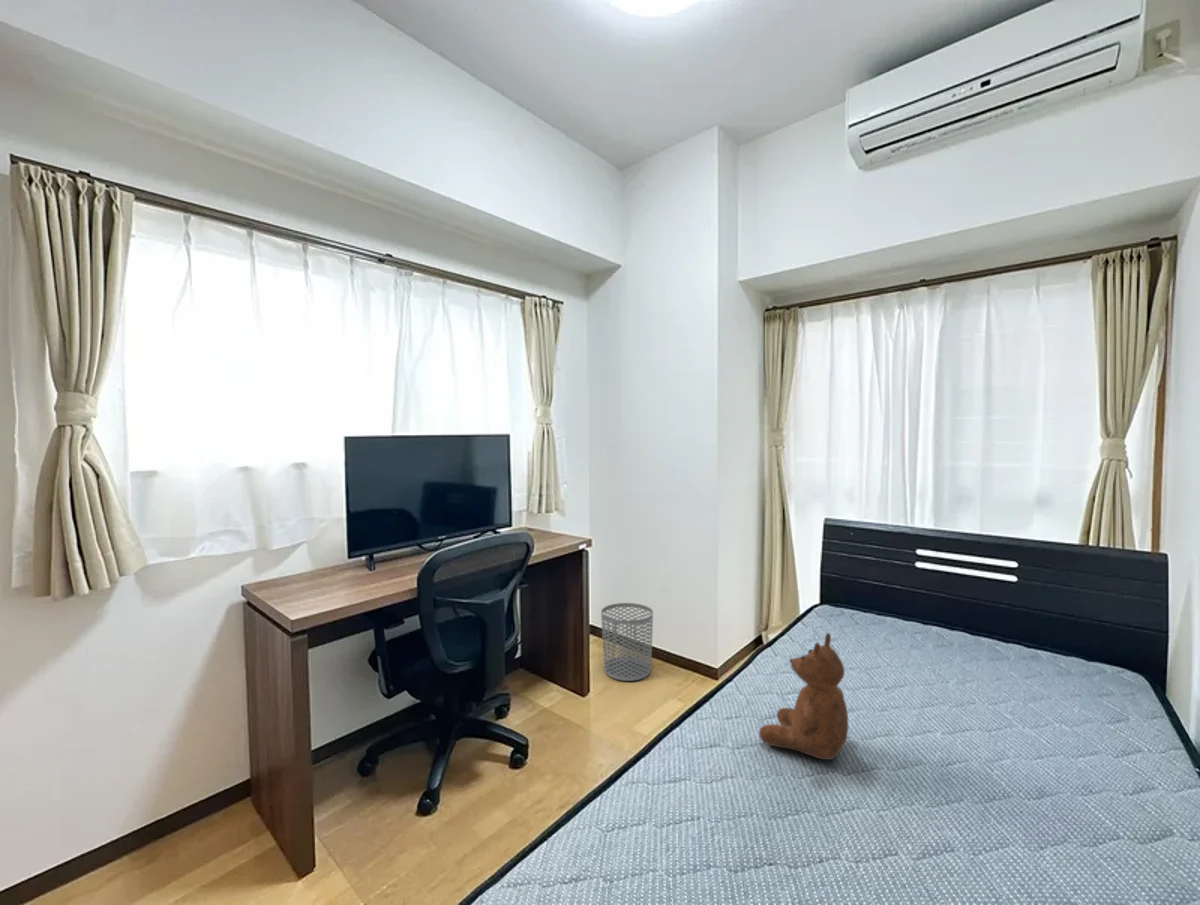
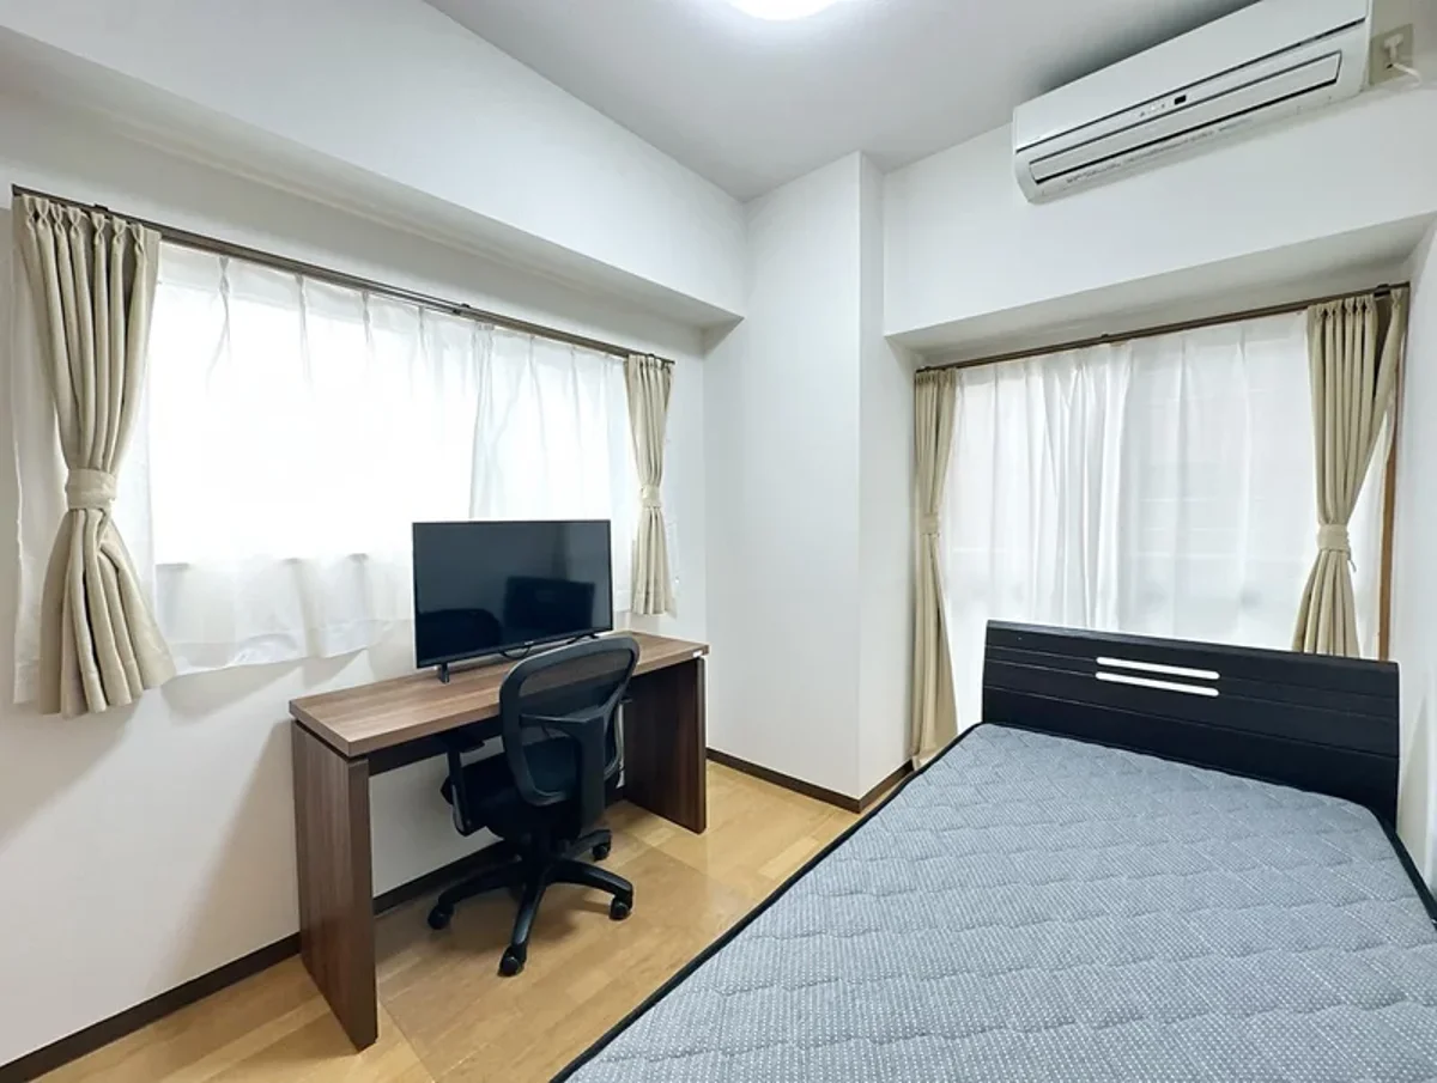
- waste bin (627, 641)
- teddy bear (804, 689)
